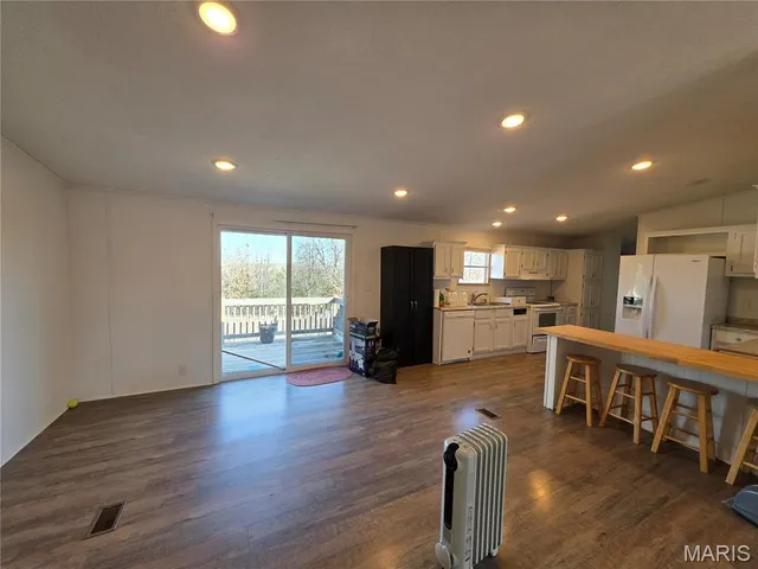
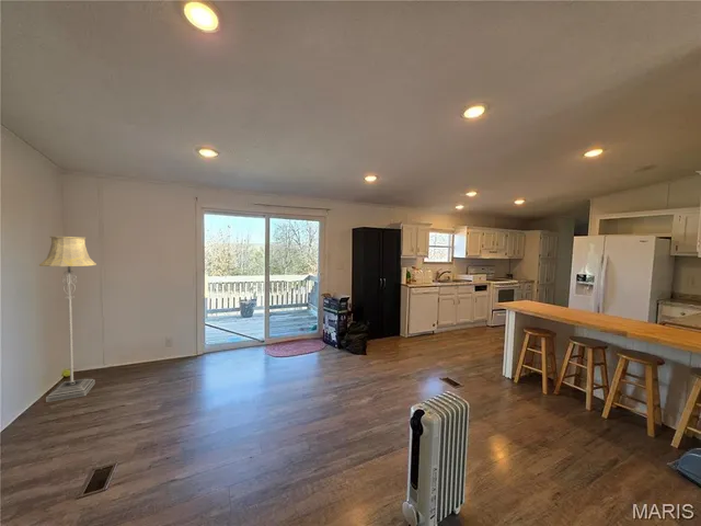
+ floor lamp (70, 316)
